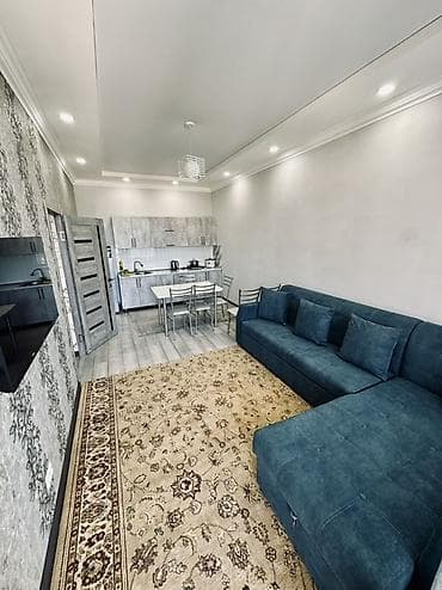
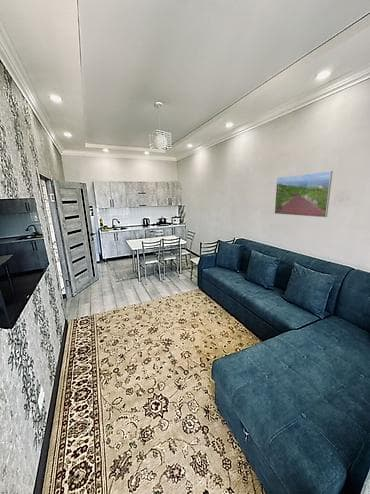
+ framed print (299, 195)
